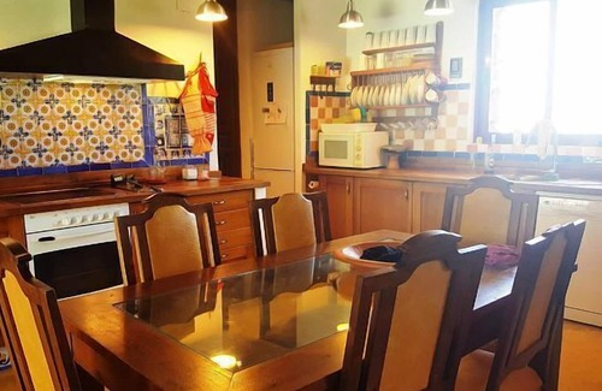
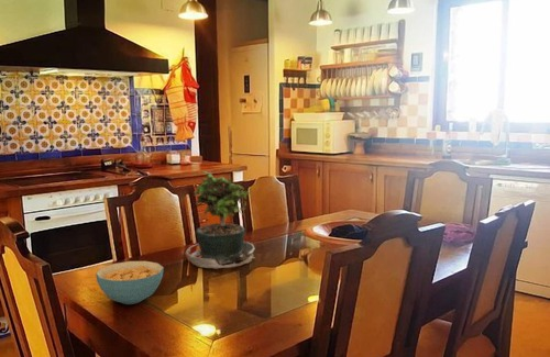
+ cereal bowl (131, 286)
+ potted plant (221, 214)
